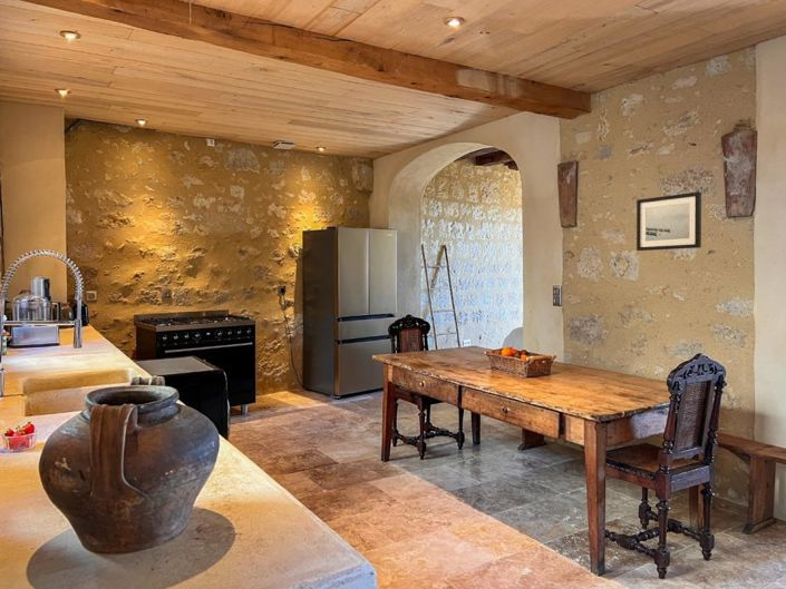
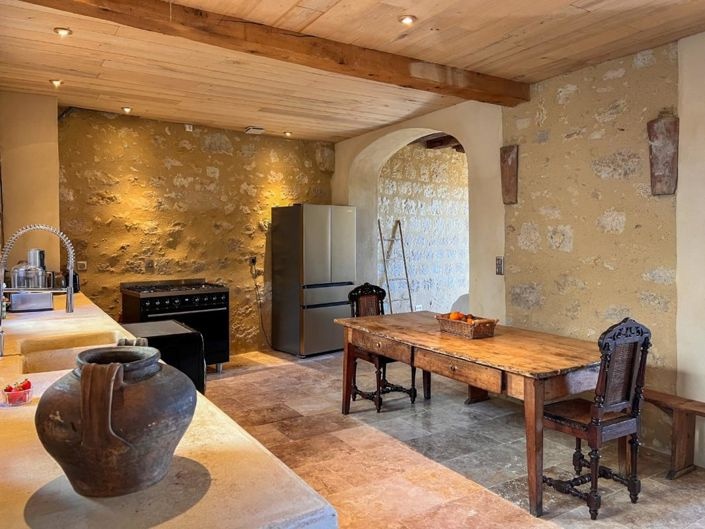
- wall art (667, 223)
